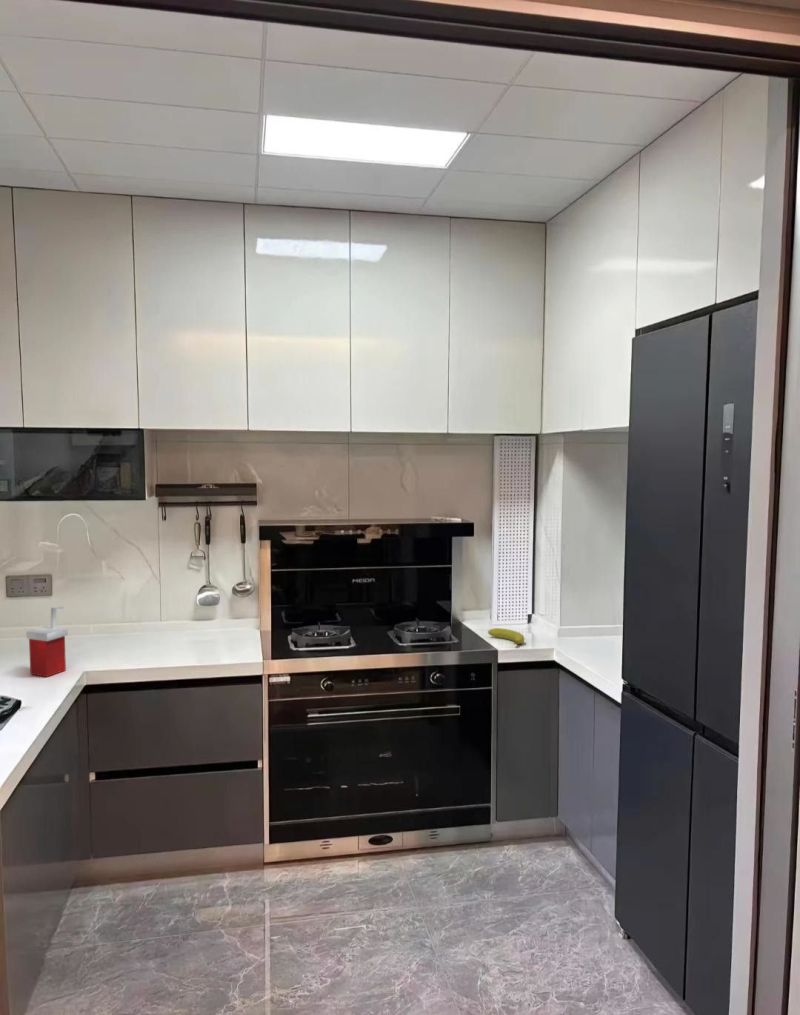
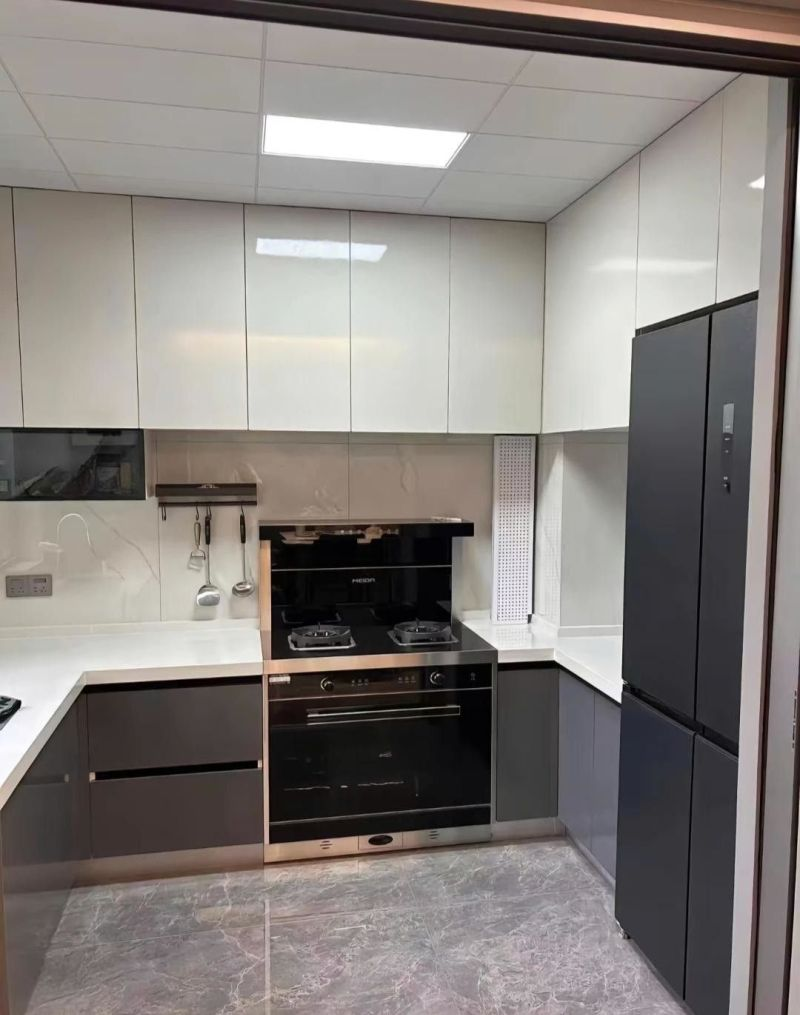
- fruit (505, 636)
- soap dispenser (50, 639)
